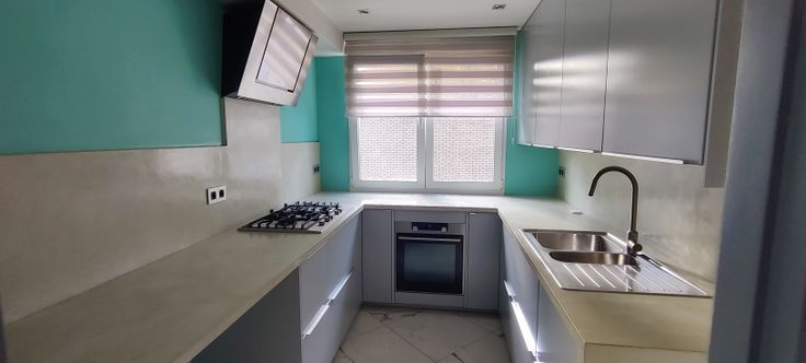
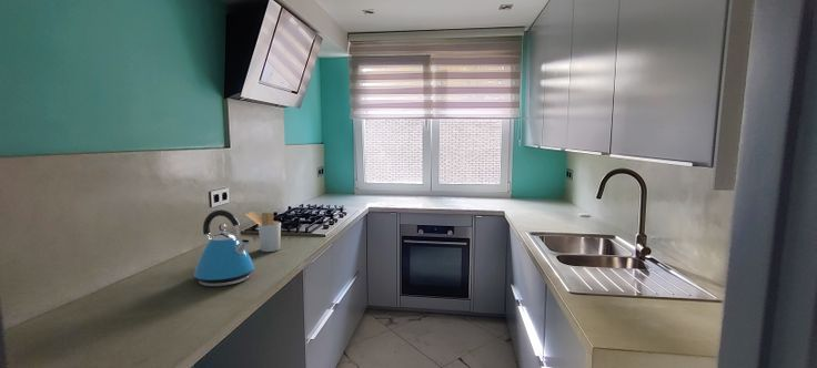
+ kettle (221, 244)
+ utensil holder (263, 229)
